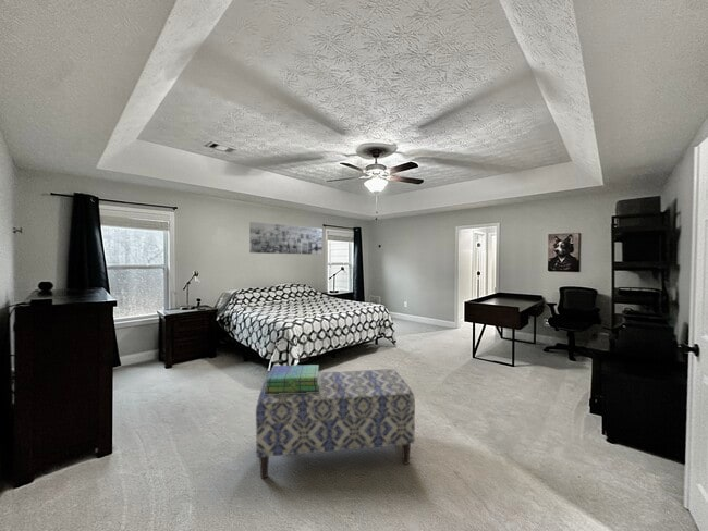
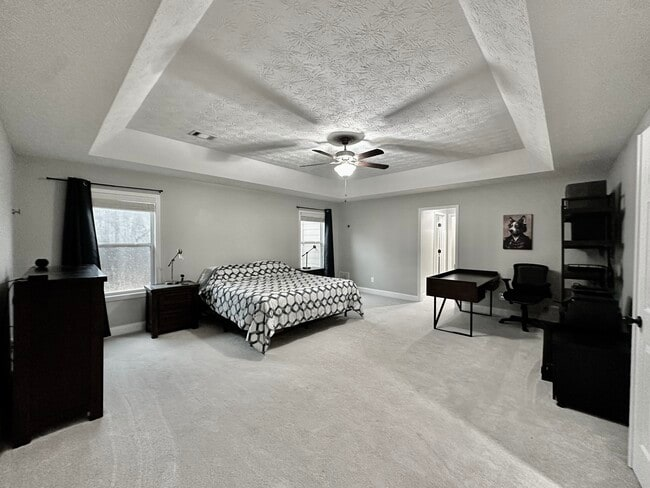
- stack of books (294, 378)
- wall art (289, 239)
- bench (334, 417)
